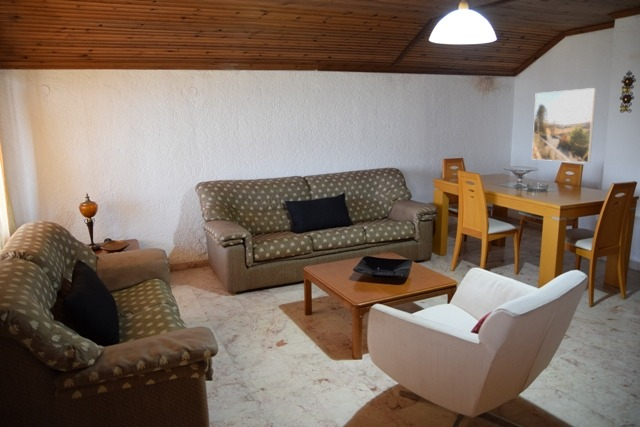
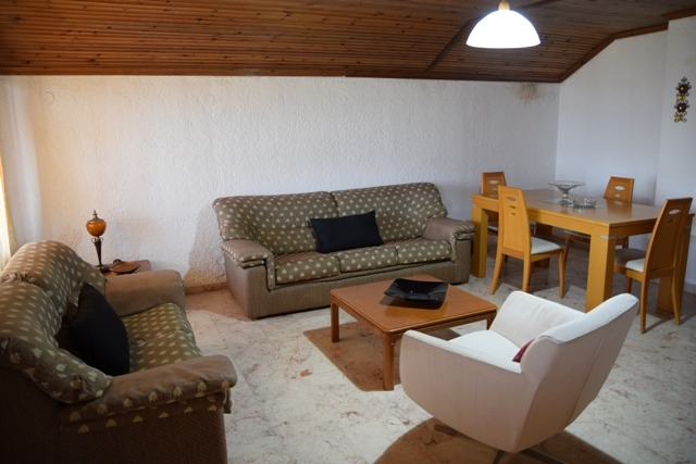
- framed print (561, 126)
